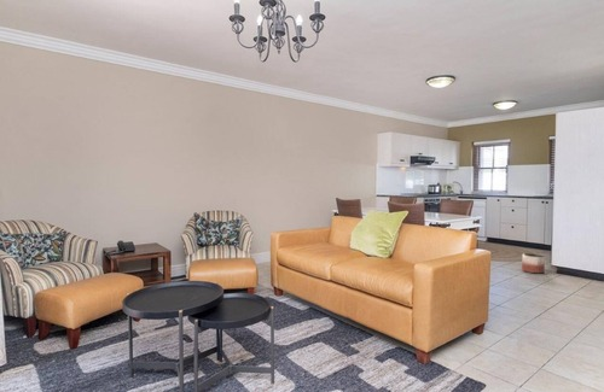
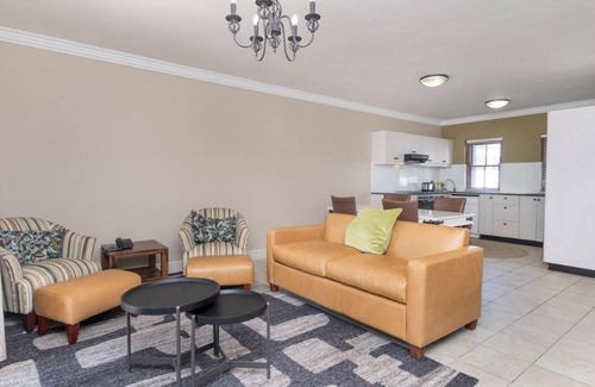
- planter (533, 263)
